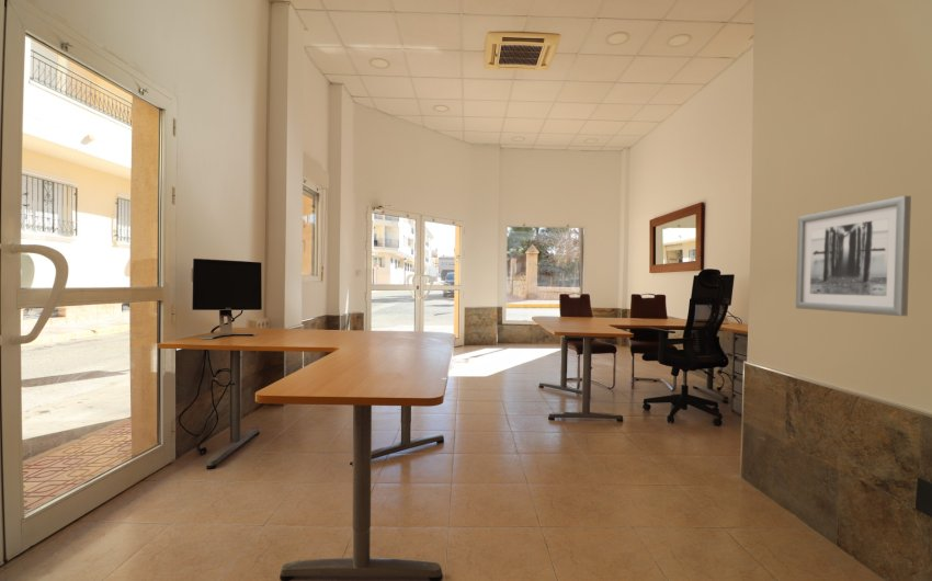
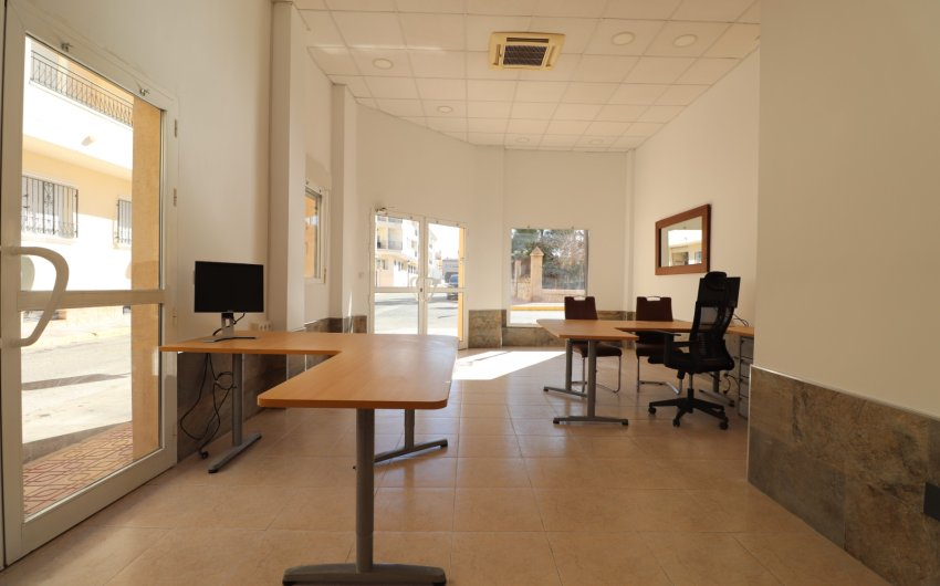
- wall art (844, 260)
